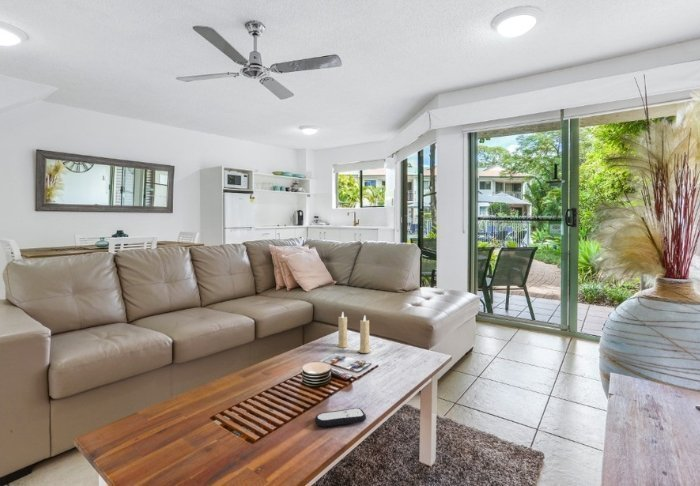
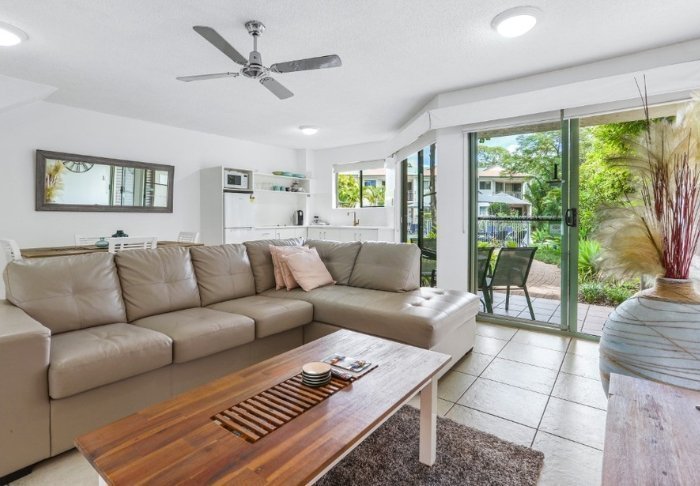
- remote control (340, 417)
- candle (360, 330)
